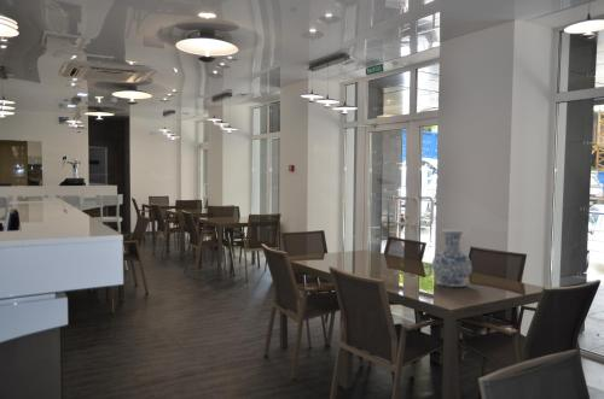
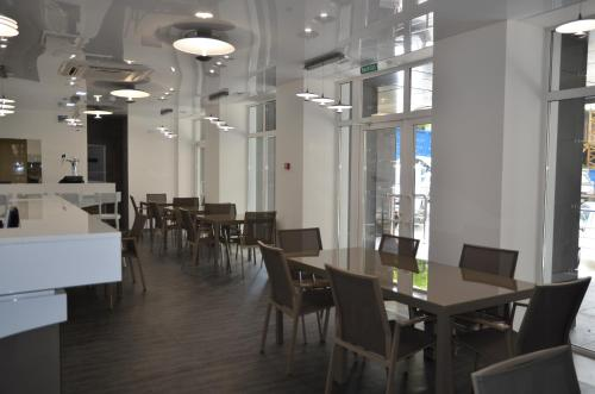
- vase (452, 257)
